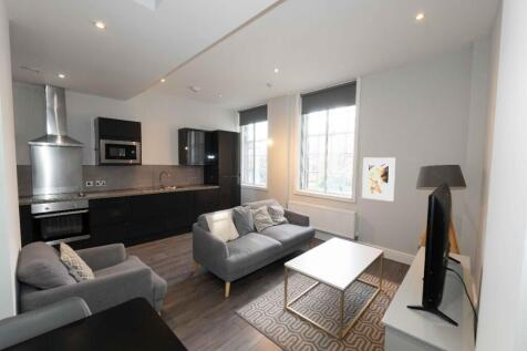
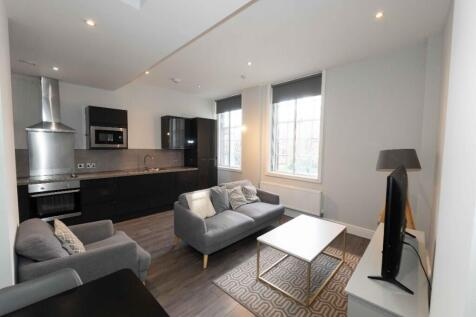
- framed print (378, 178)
